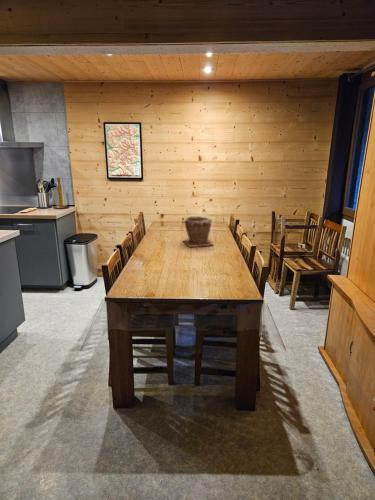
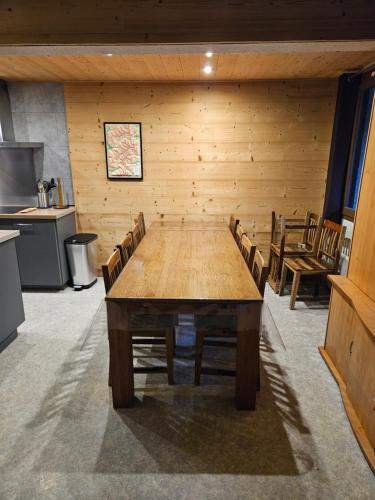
- plant pot (197, 230)
